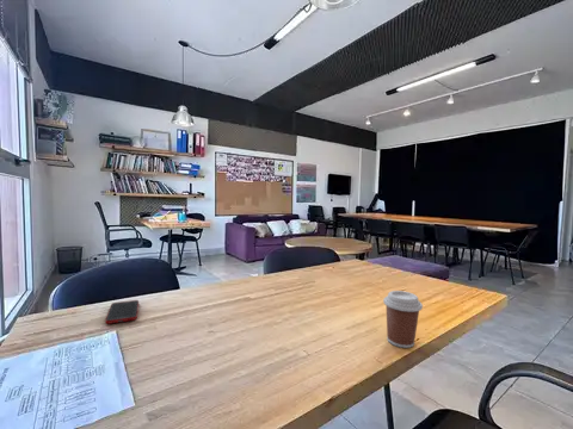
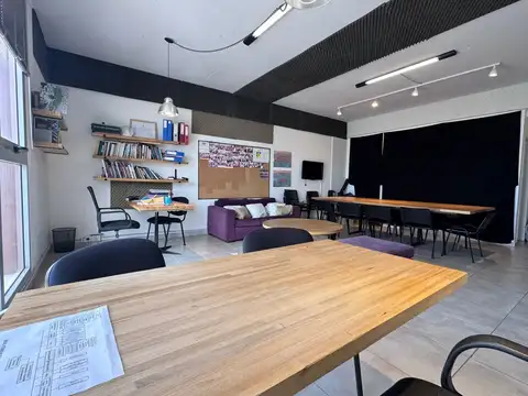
- coffee cup (401, 318)
- cell phone (123, 311)
